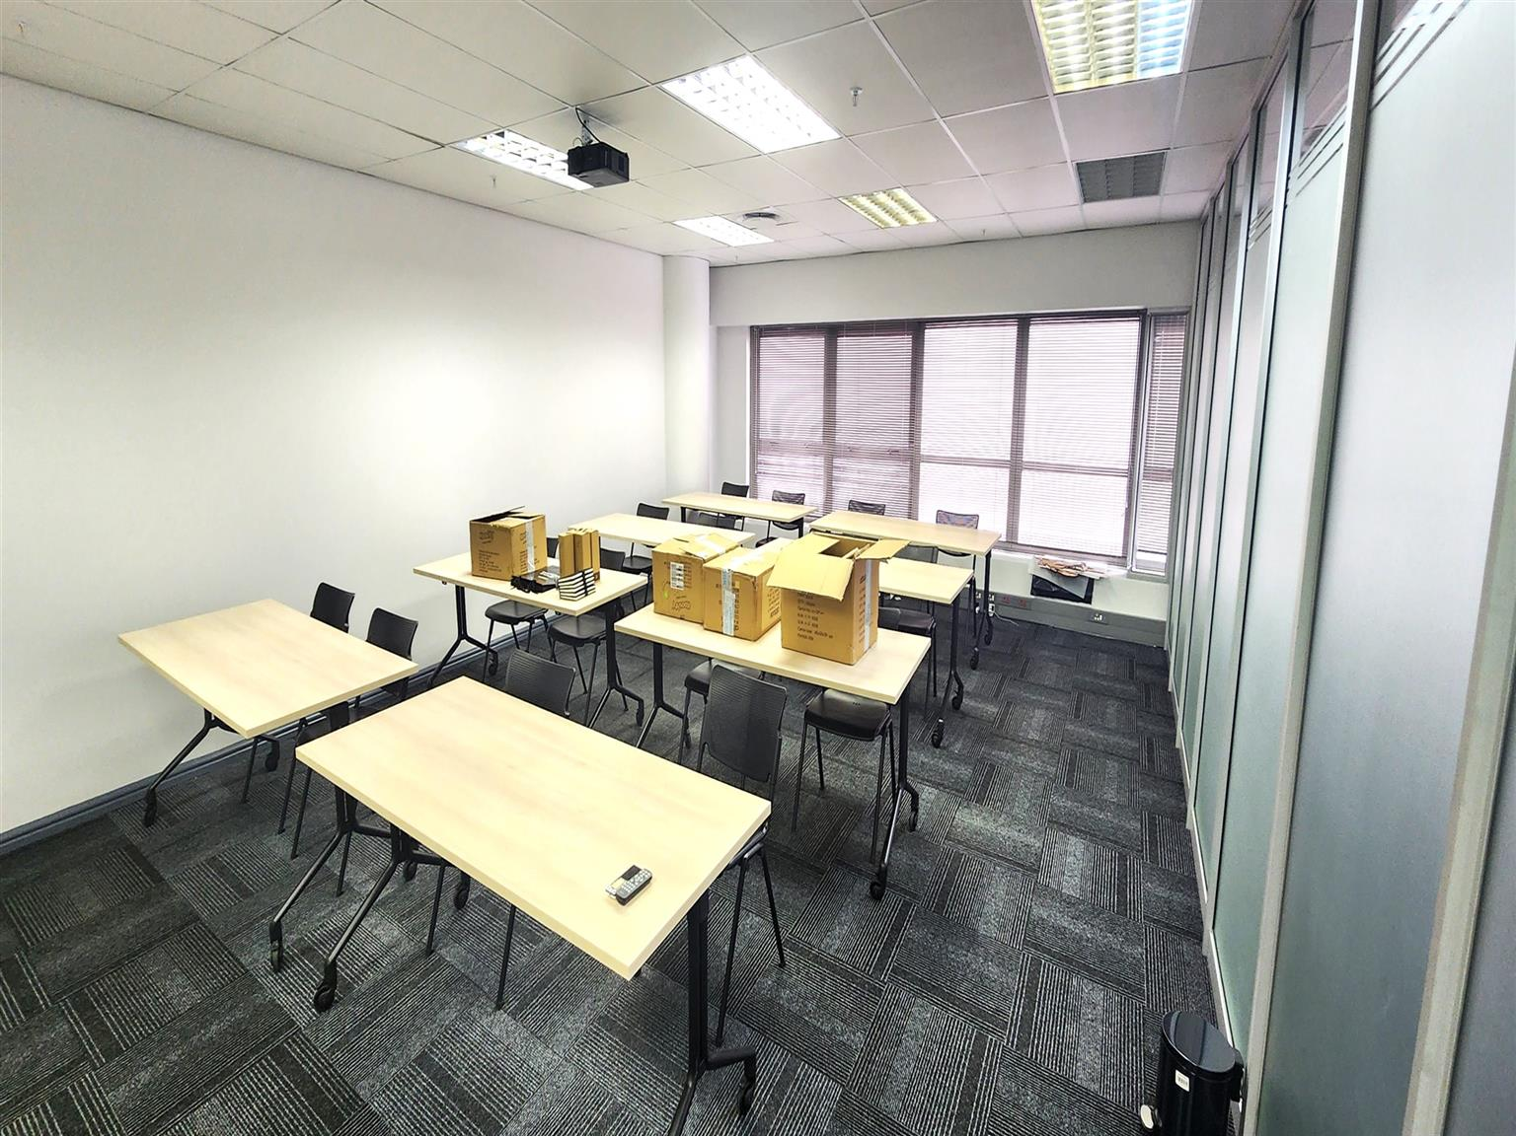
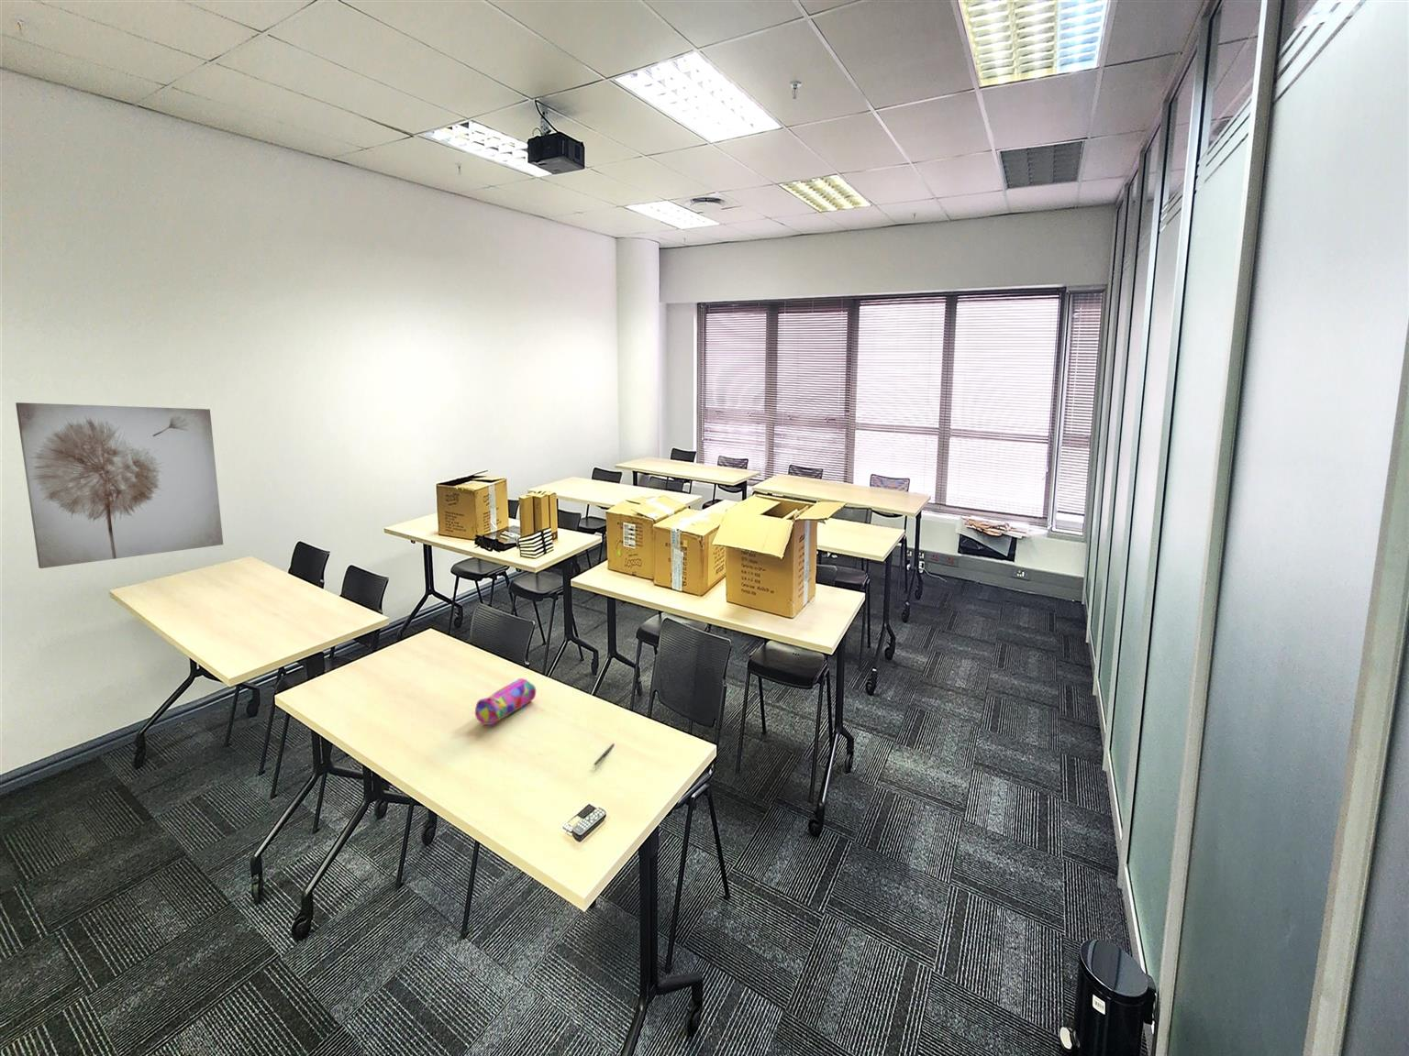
+ wall art (131, 481)
+ pen (605, 753)
+ pencil case (506, 700)
